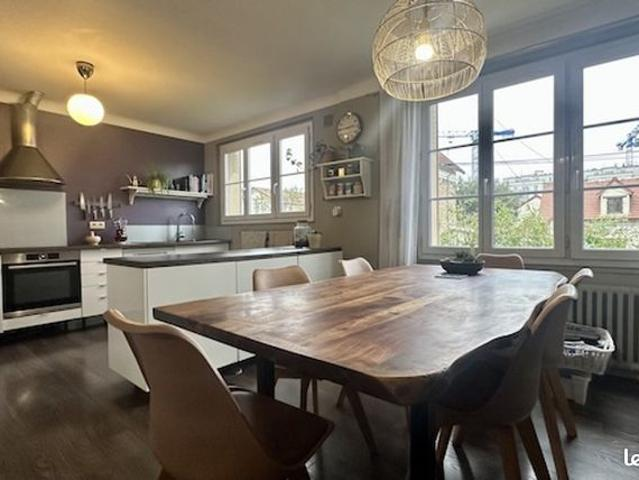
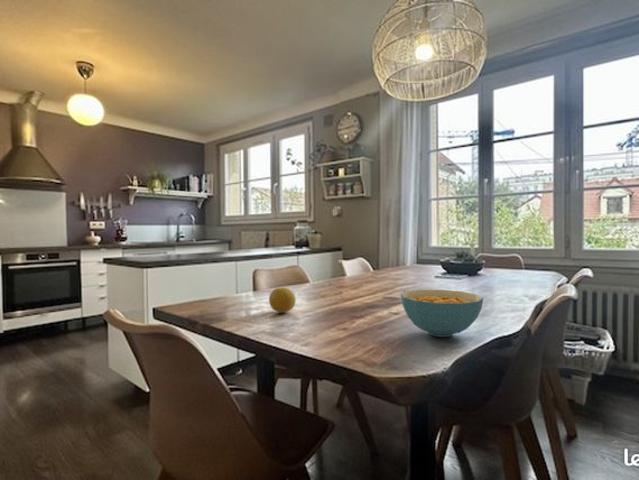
+ fruit (282, 299)
+ cereal bowl (440, 314)
